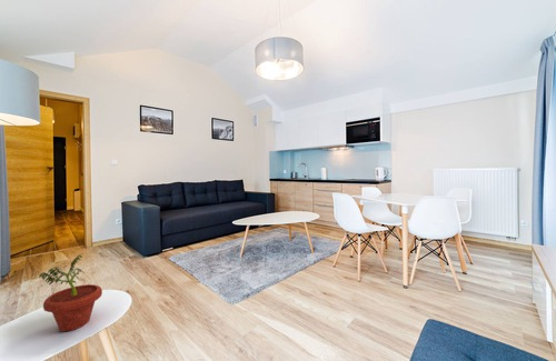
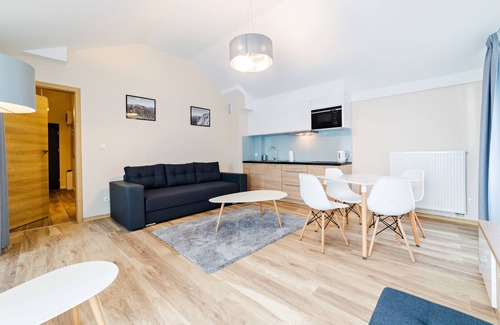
- potted plant (72, 289)
